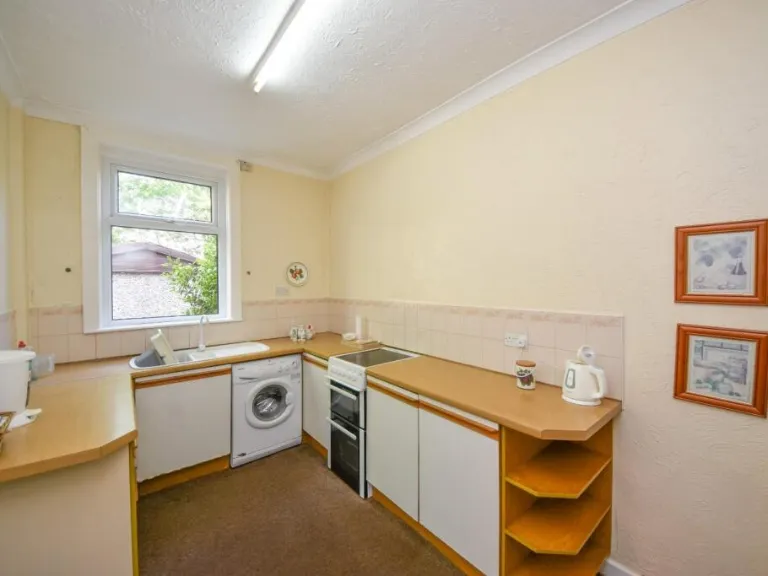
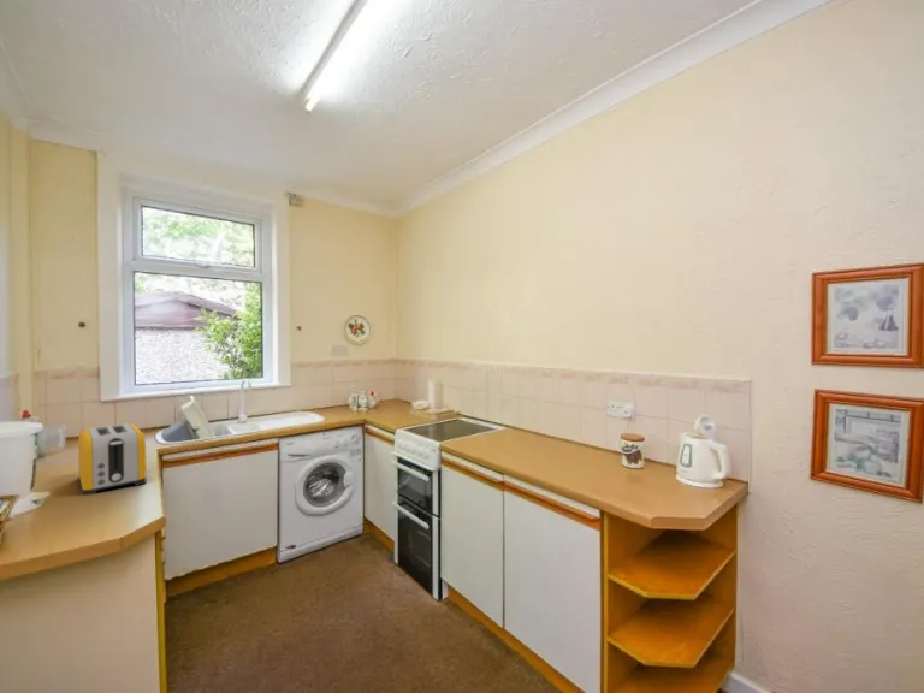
+ toaster (112, 455)
